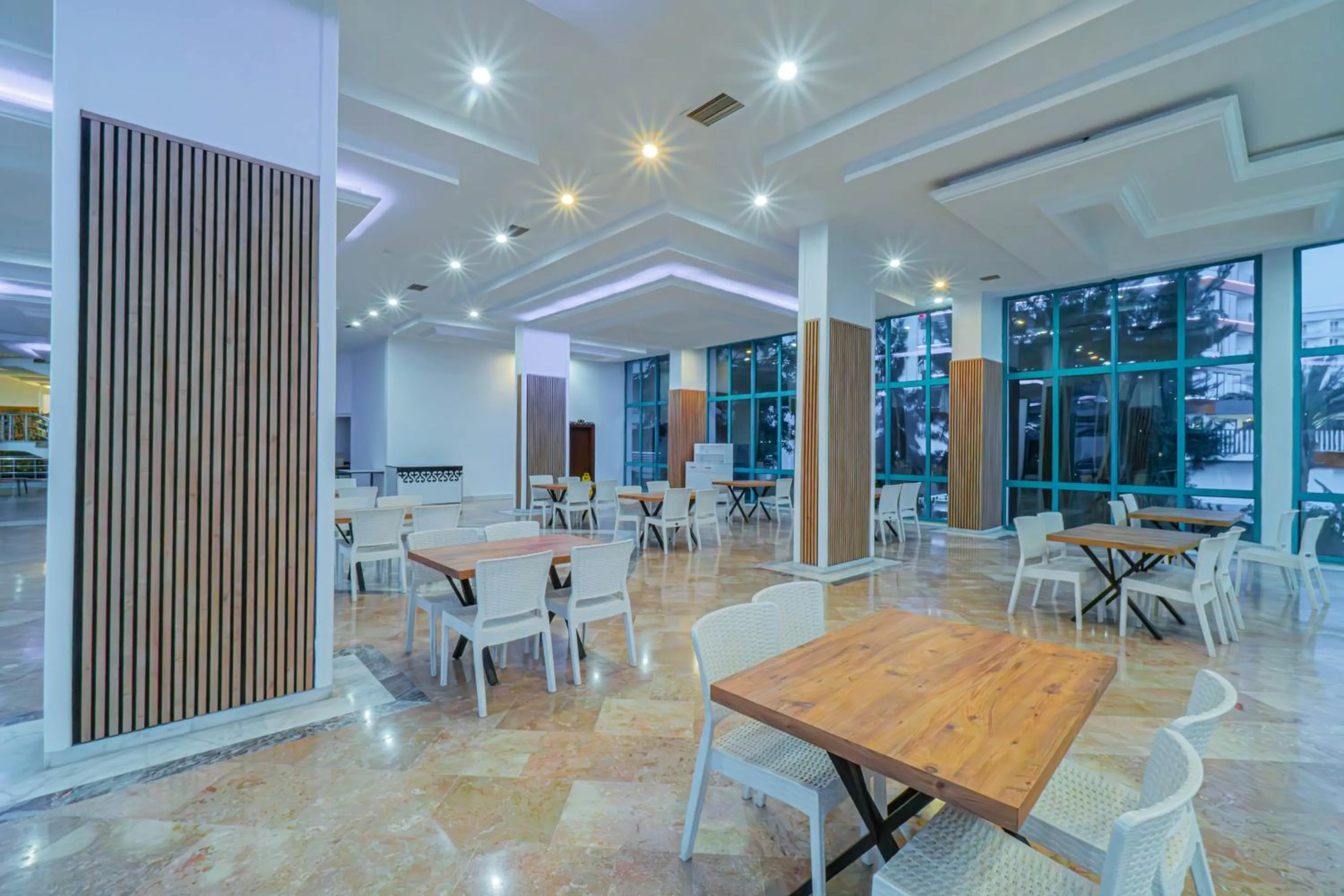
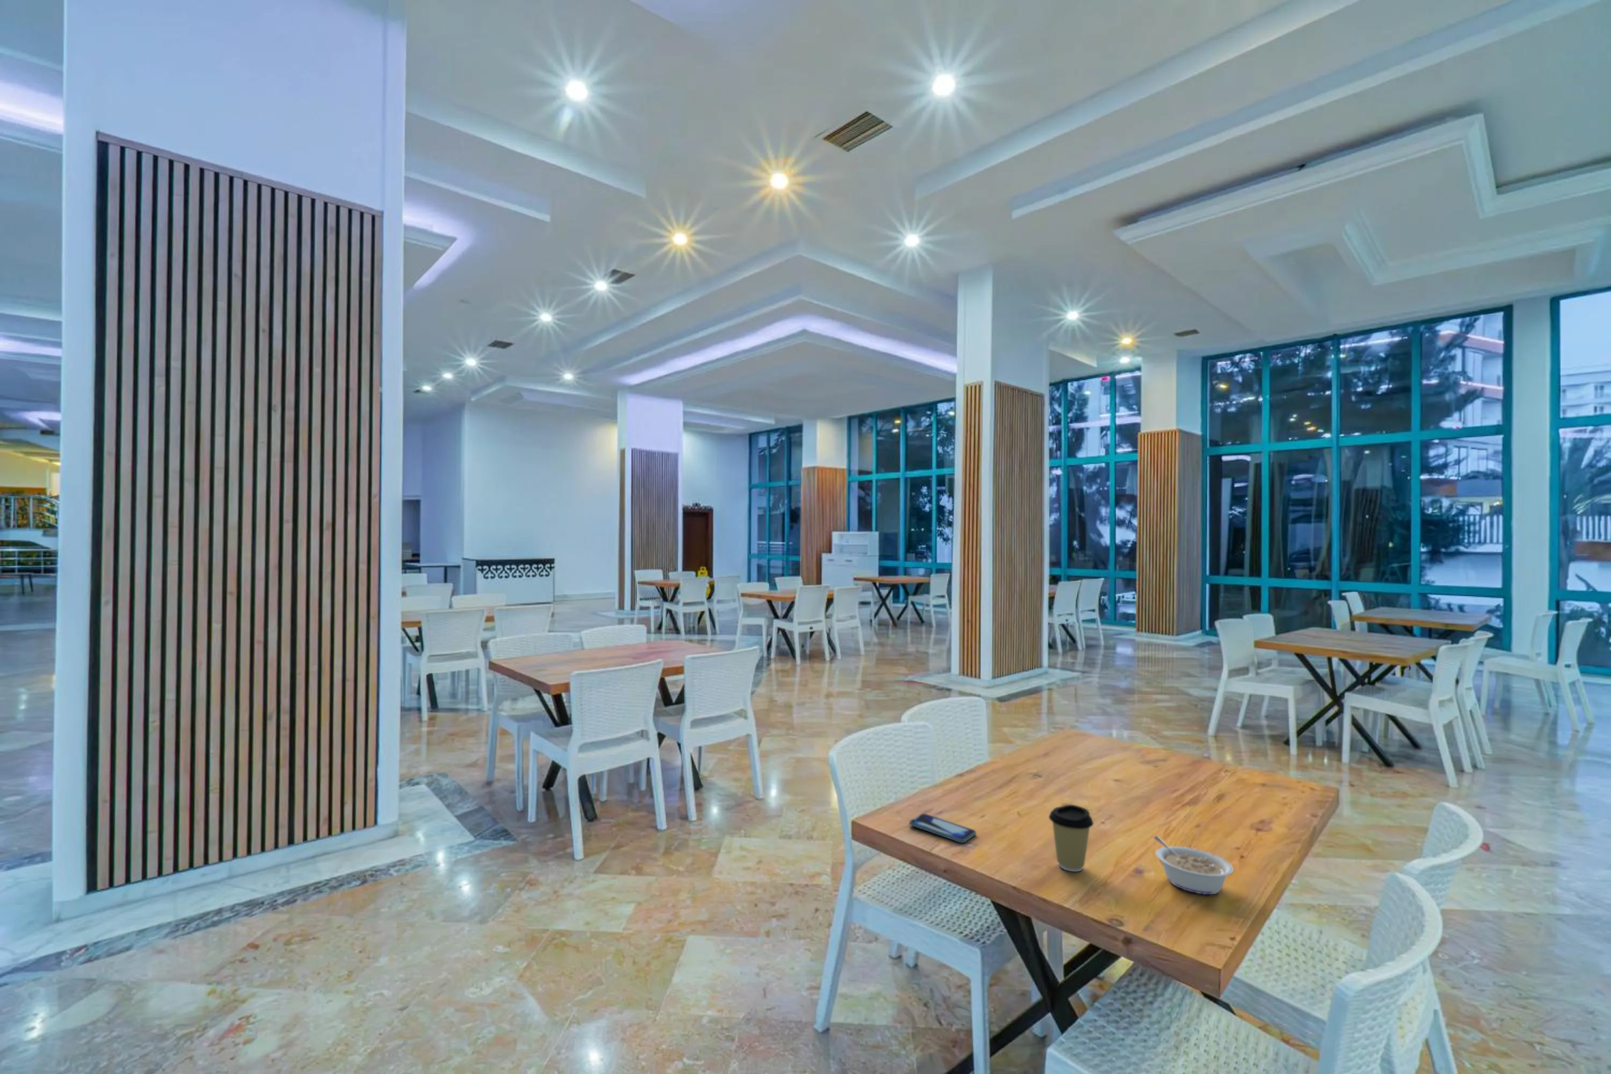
+ legume (1190, 869)
+ smartphone (942, 827)
+ coffee cup (1070, 838)
